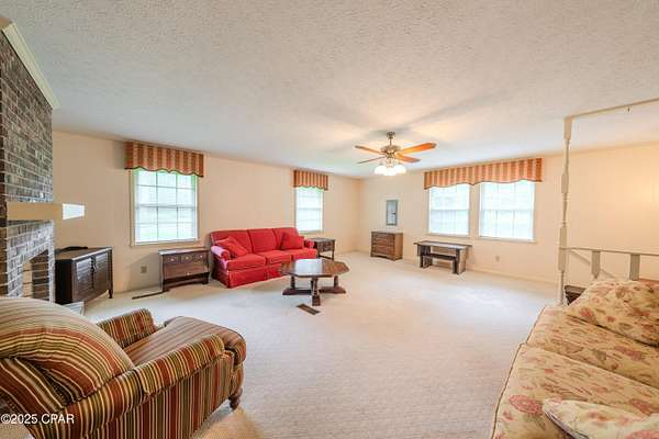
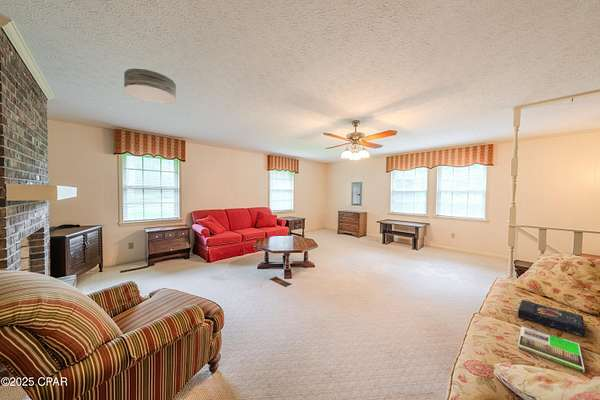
+ book (549, 316)
+ magazine (548, 345)
+ ceiling light (151, 87)
